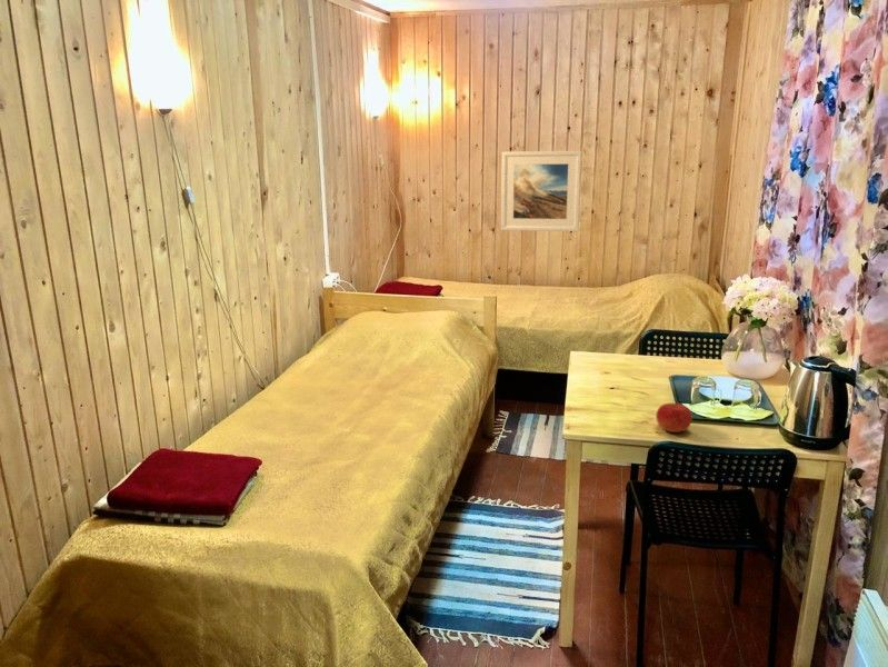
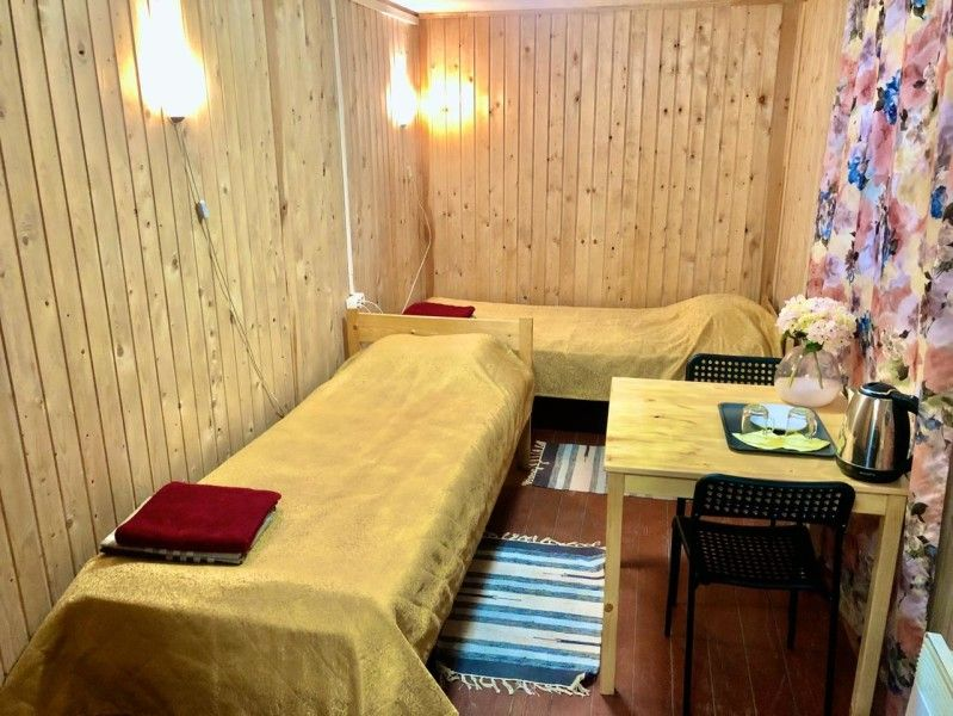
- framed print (540, 191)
- fruit (674, 416)
